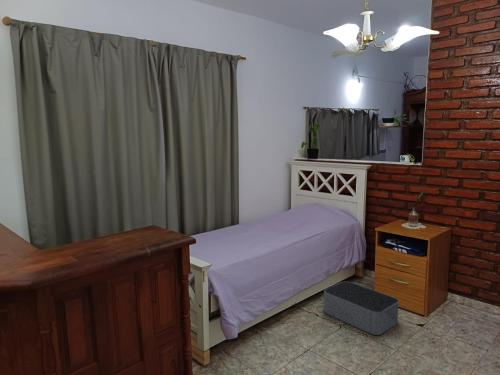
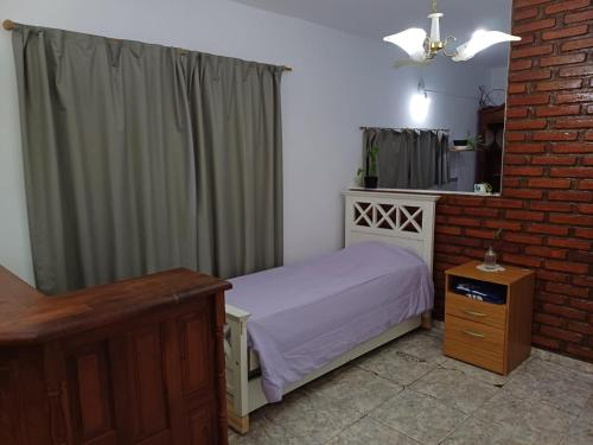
- storage bin (359, 305)
